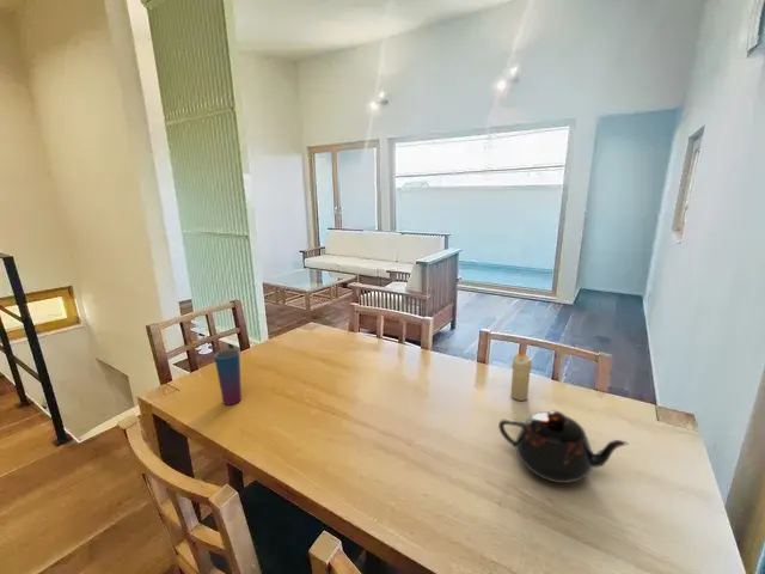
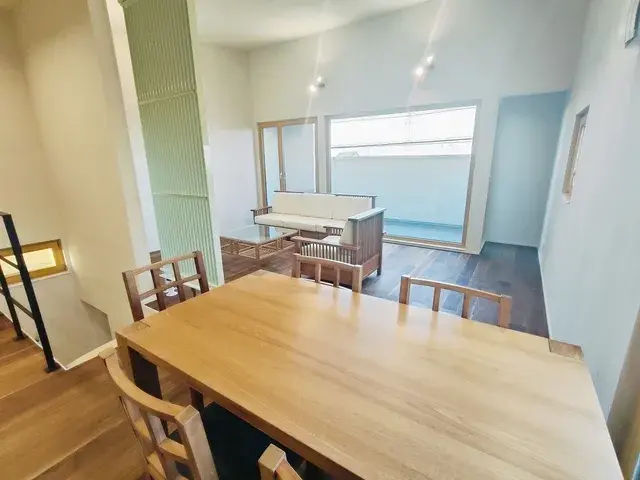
- teapot (558, 440)
- candle (521, 372)
- cup (230, 377)
